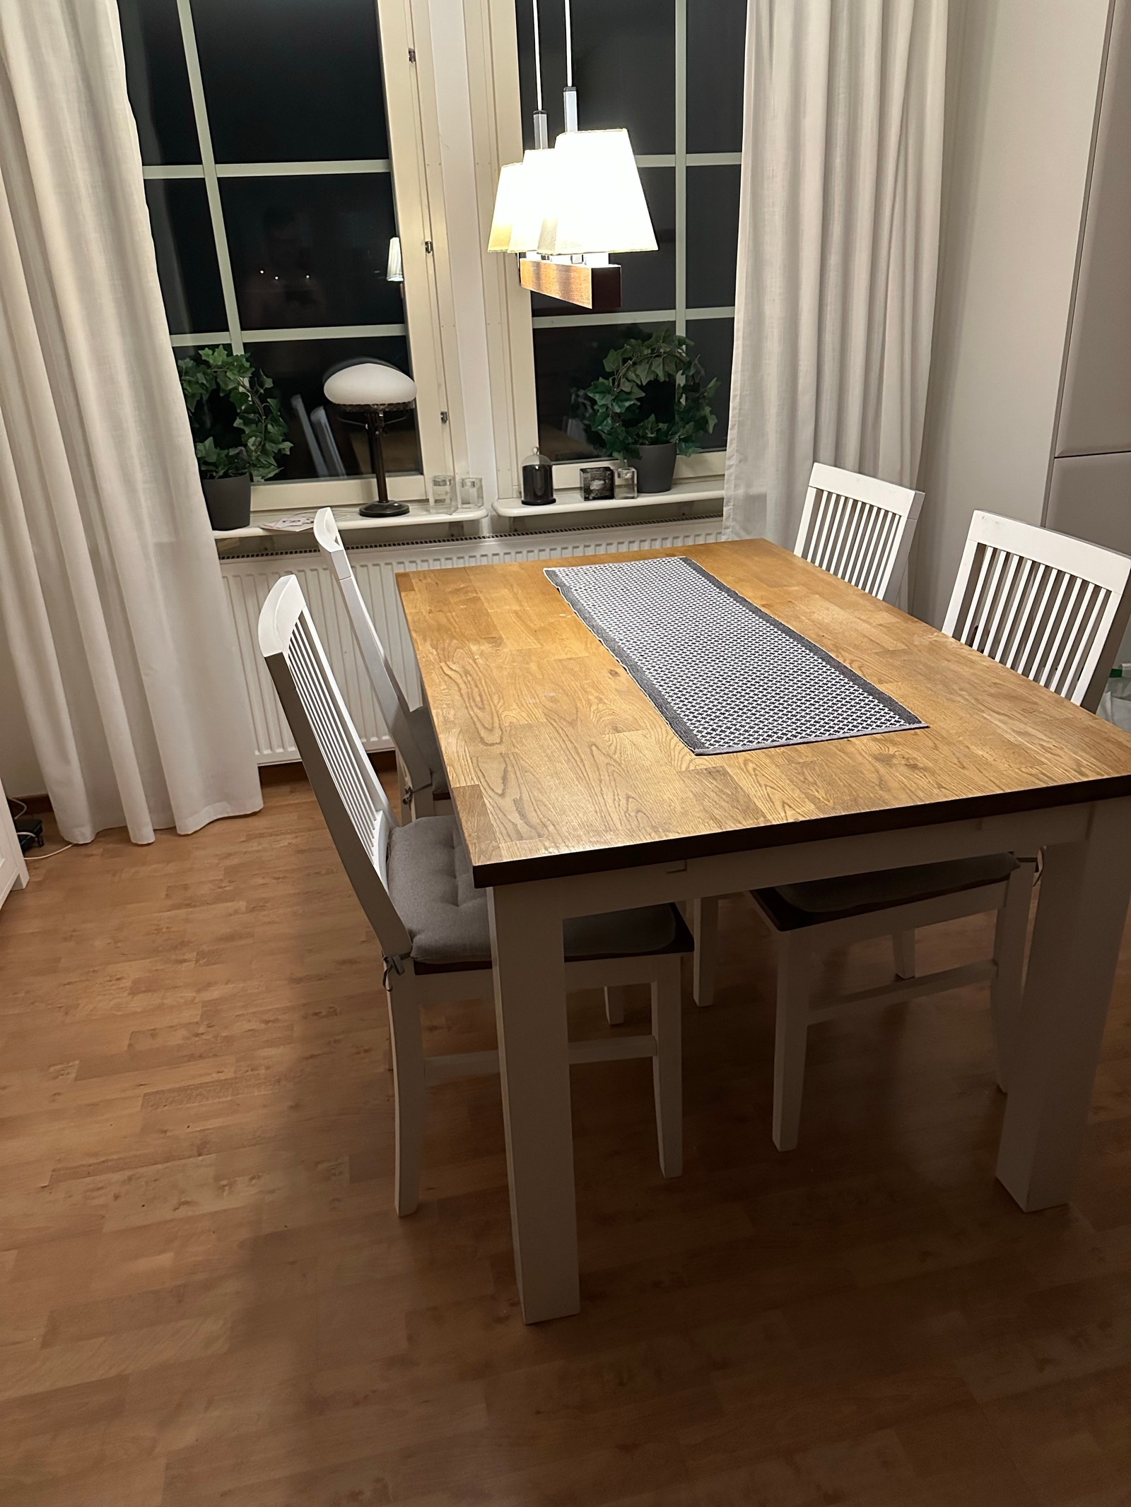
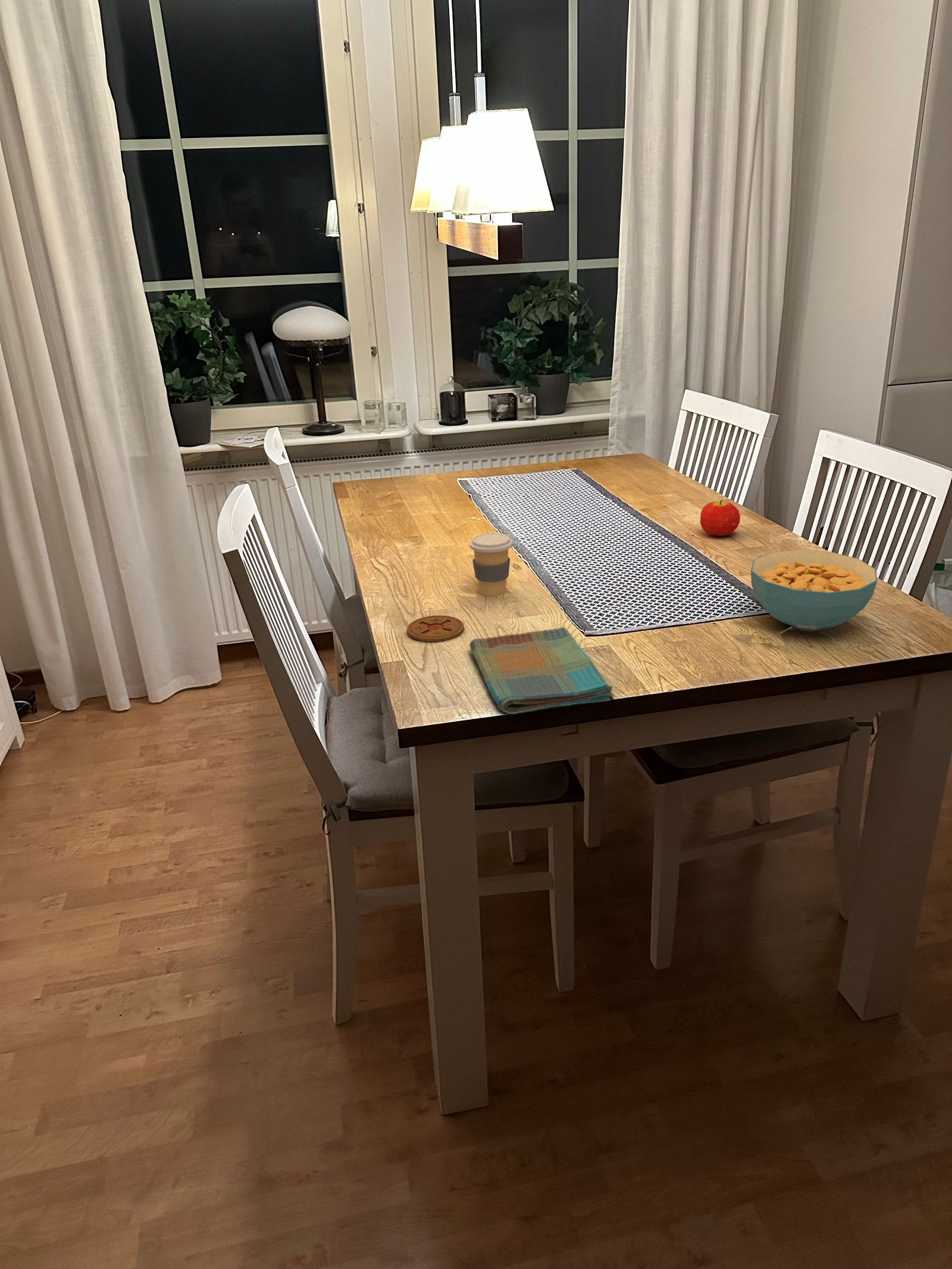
+ cereal bowl (810, 597)
+ coaster (436, 628)
+ fruit (719, 516)
+ coffee cup (491, 566)
+ dish towel (536, 666)
